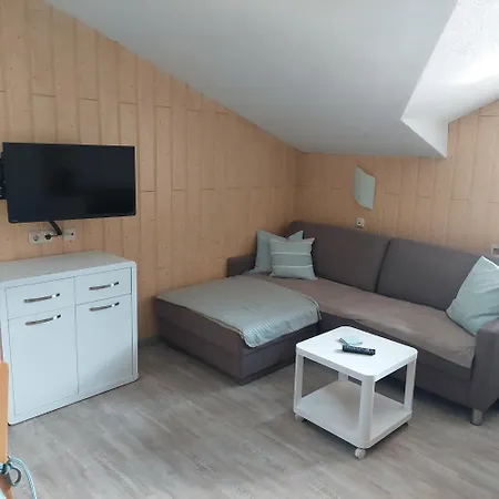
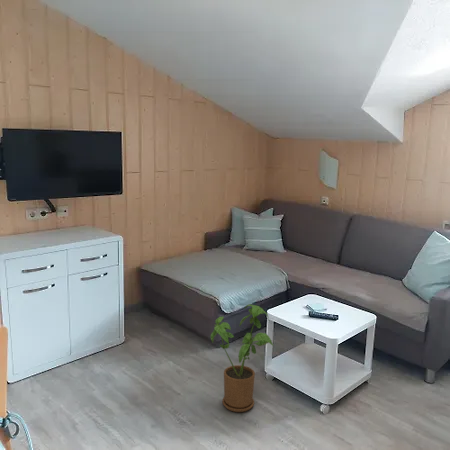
+ house plant (244, 357)
